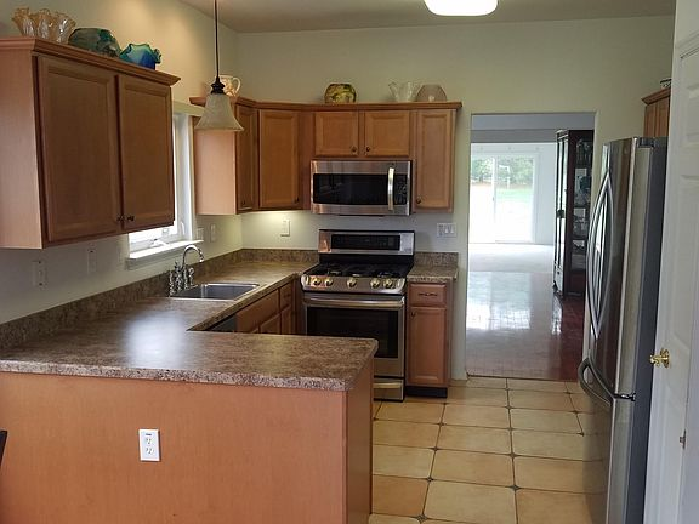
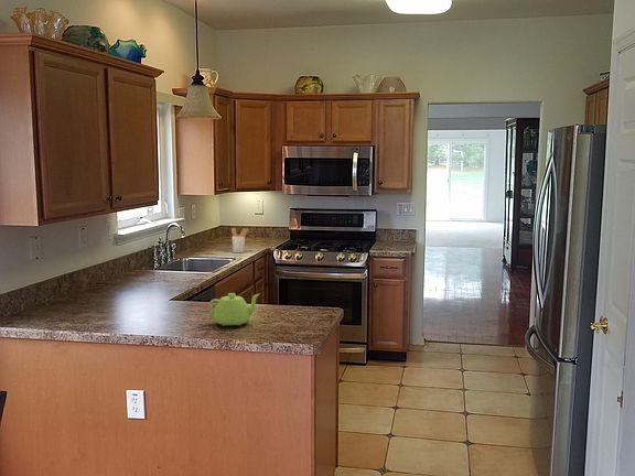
+ utensil holder (240, 239)
+ teapot (234, 307)
